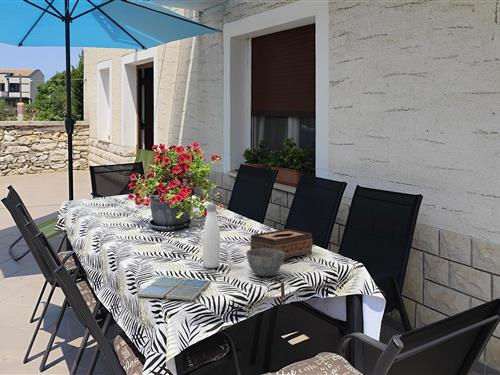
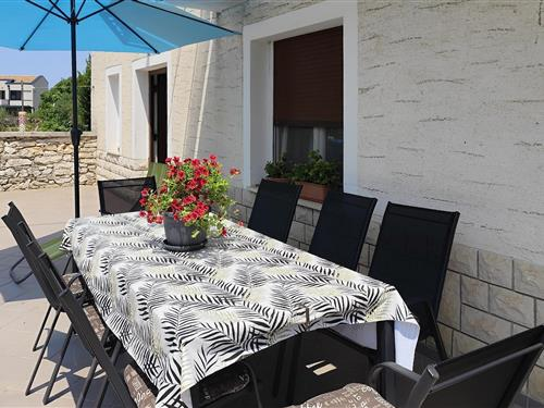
- bowl (265, 263)
- tissue box (281, 244)
- water bottle (211, 235)
- drink coaster (175, 287)
